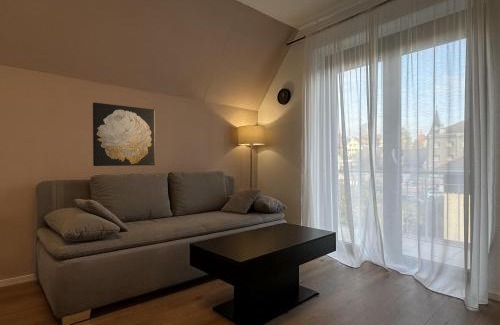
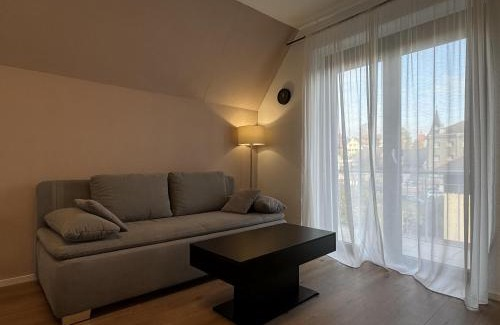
- wall art (125, 136)
